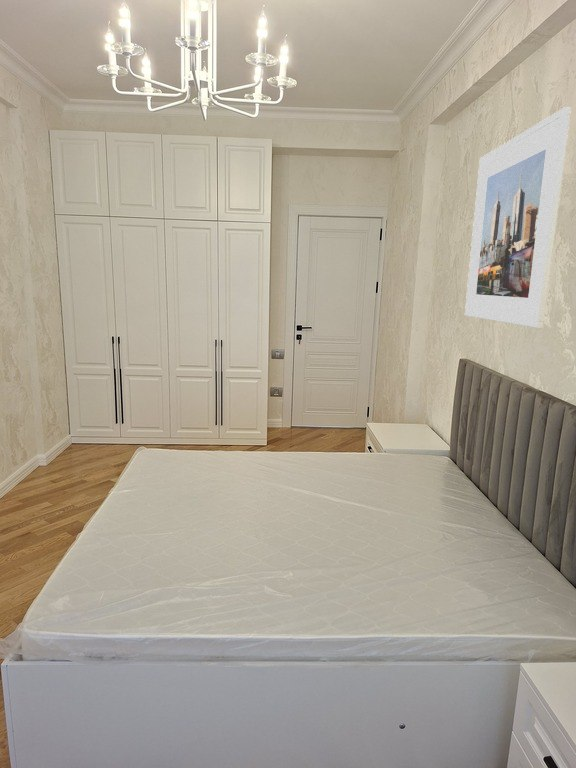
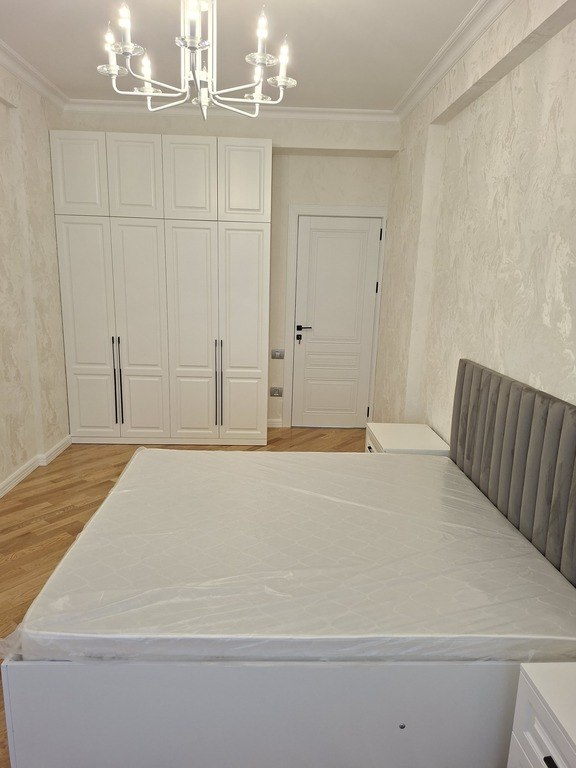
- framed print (507, 232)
